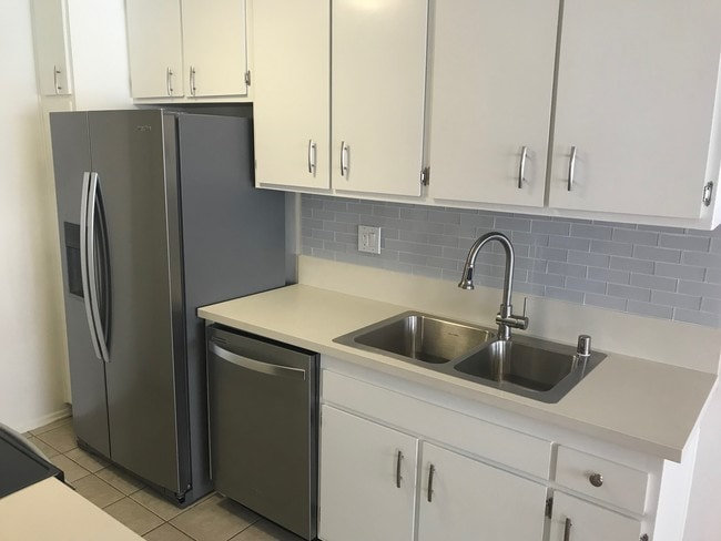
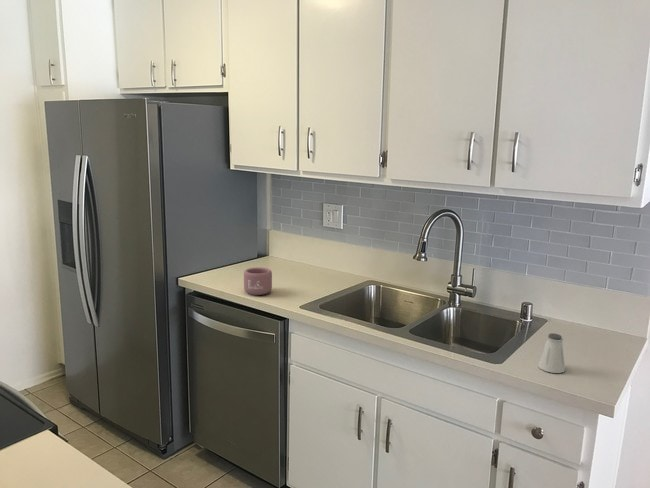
+ mug (258, 281)
+ saltshaker (553, 351)
